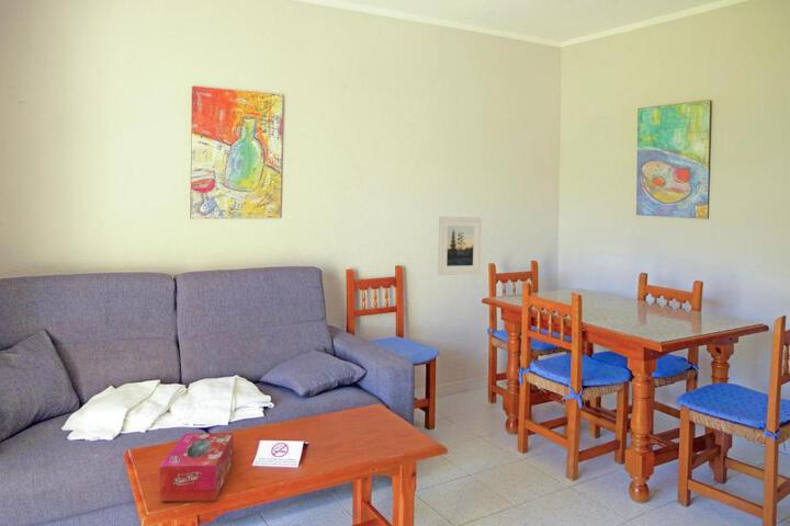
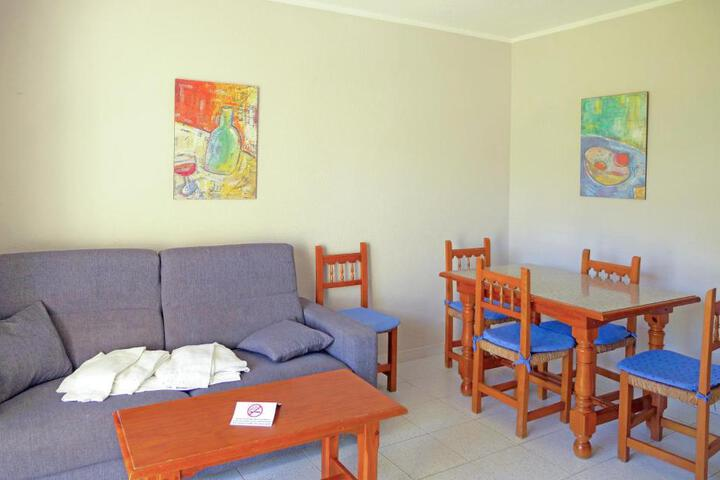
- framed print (460, 245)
- tissue box (199, 464)
